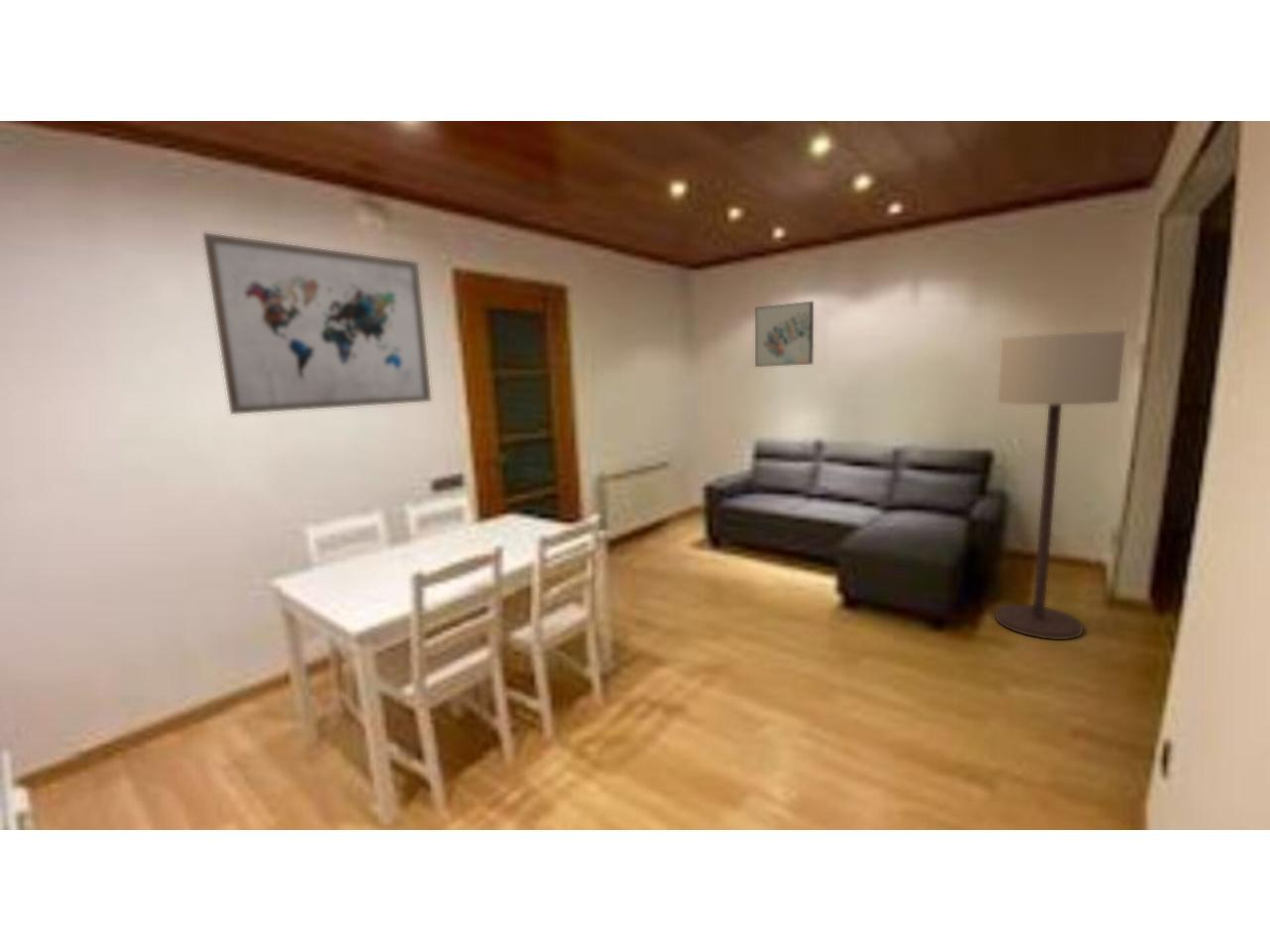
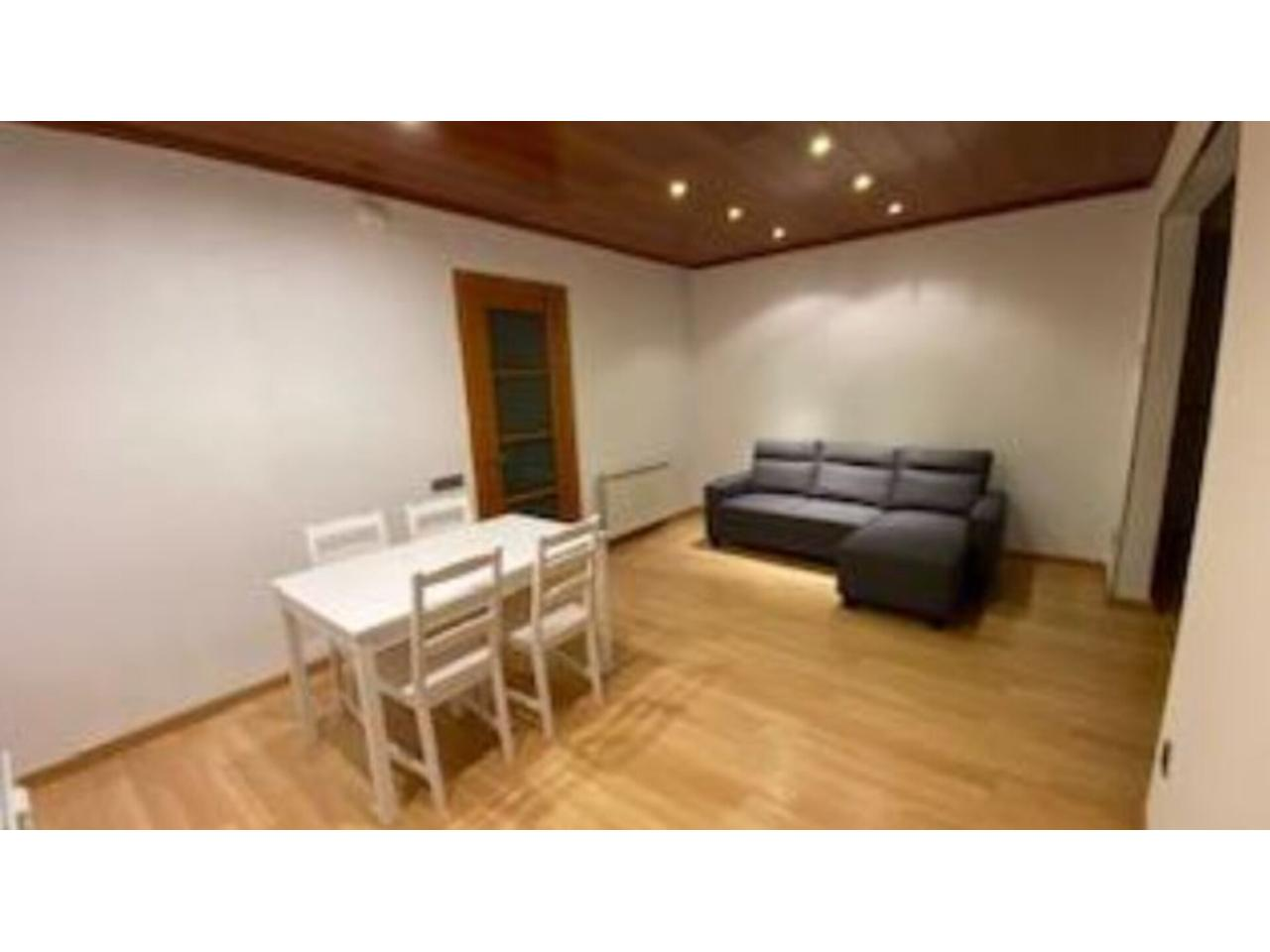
- floor lamp (1048, 485)
- wall art (334, 329)
- wall art (783, 335)
